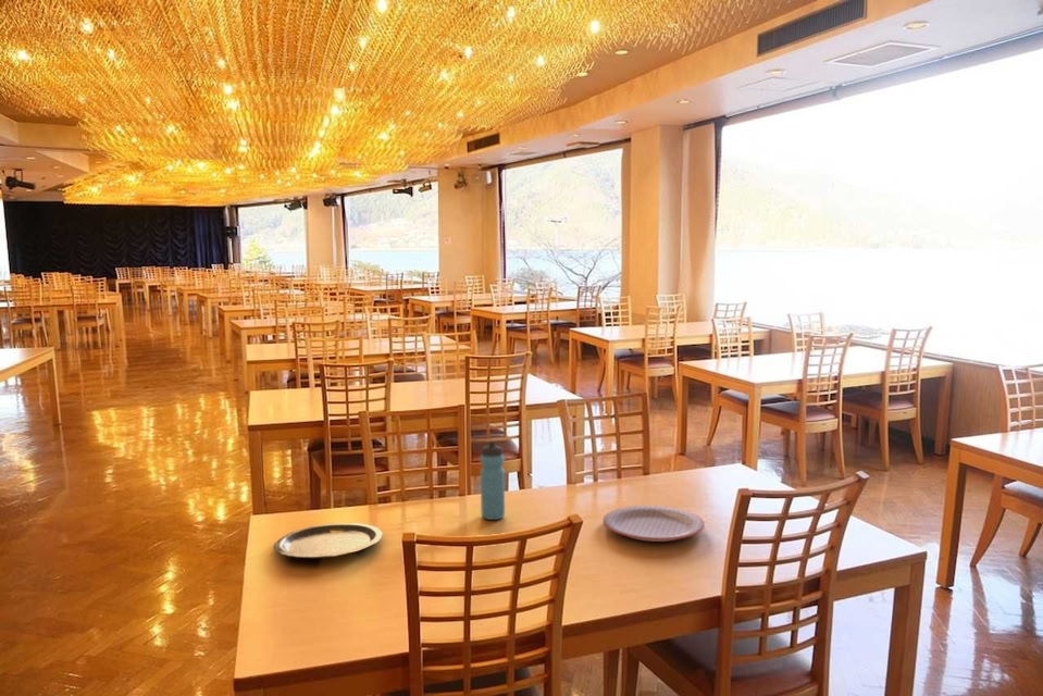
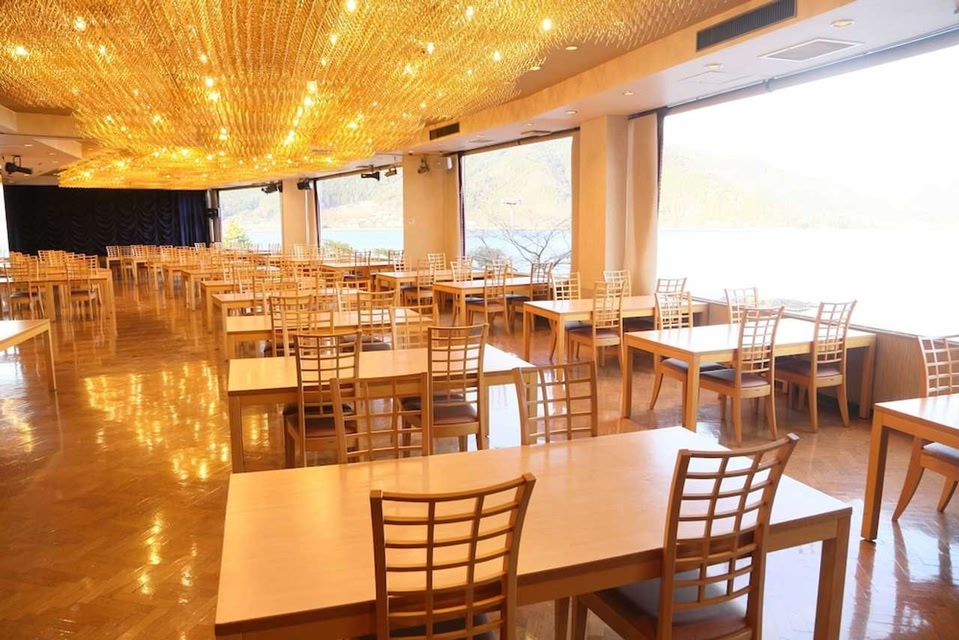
- plate (653, 524)
- plate (328, 540)
- water bottle (492, 478)
